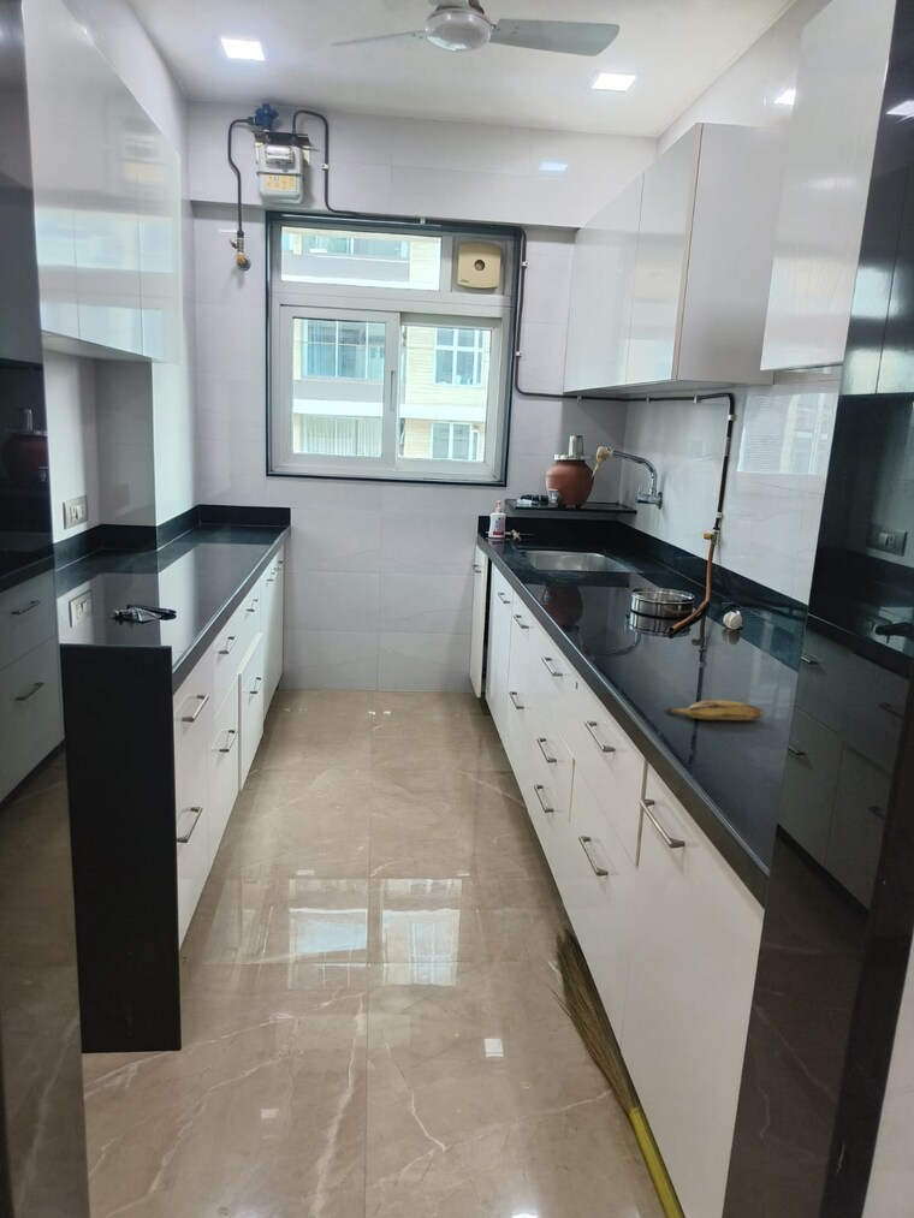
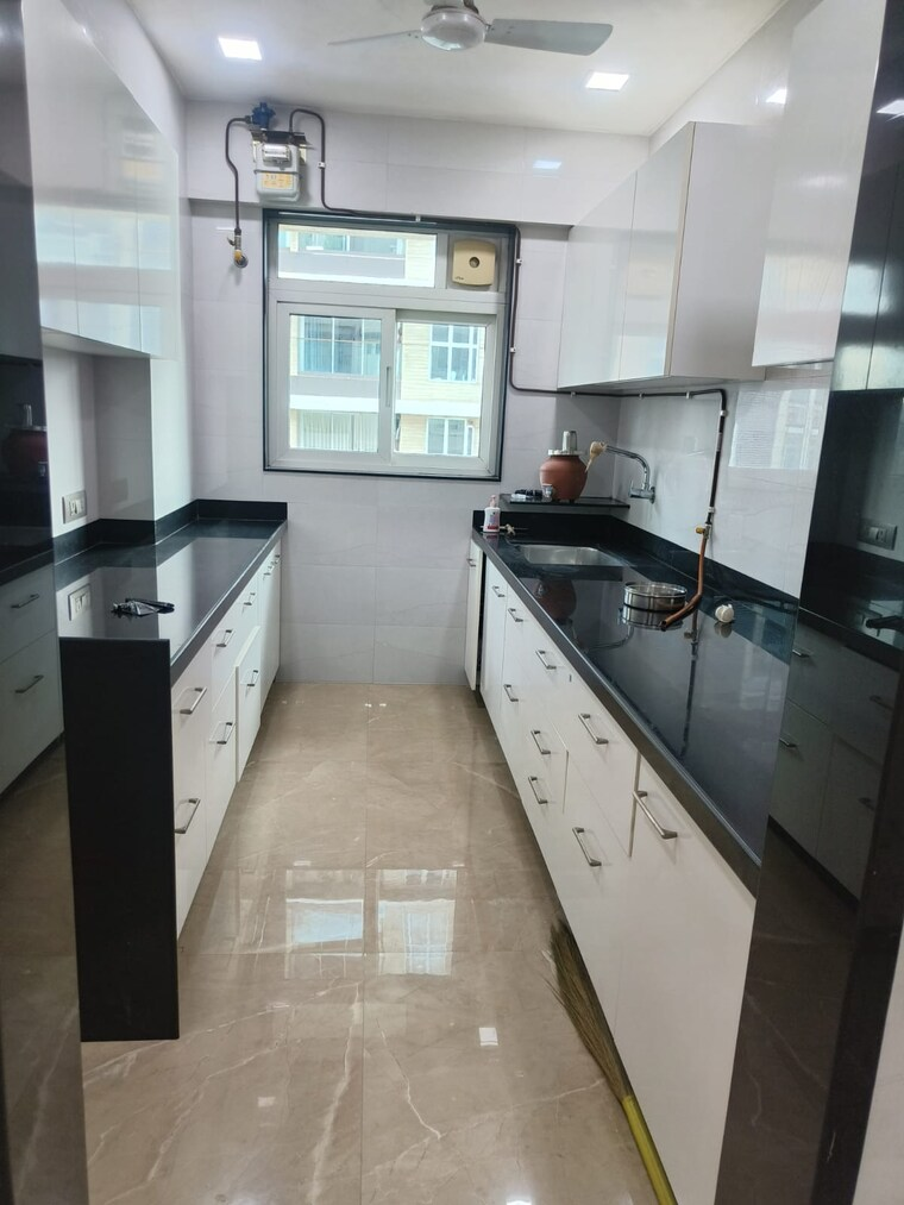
- banana (716, 708)
